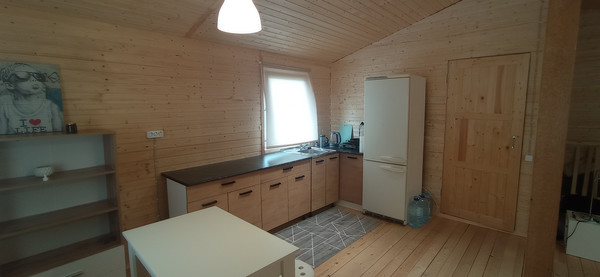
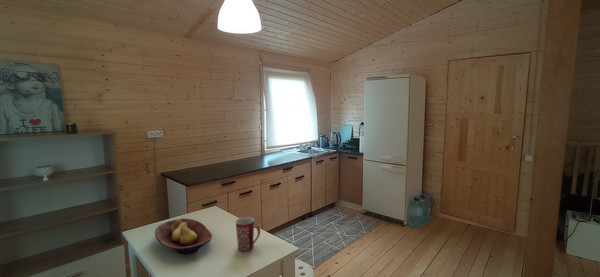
+ fruit bowl (183, 233)
+ mug (248, 234)
